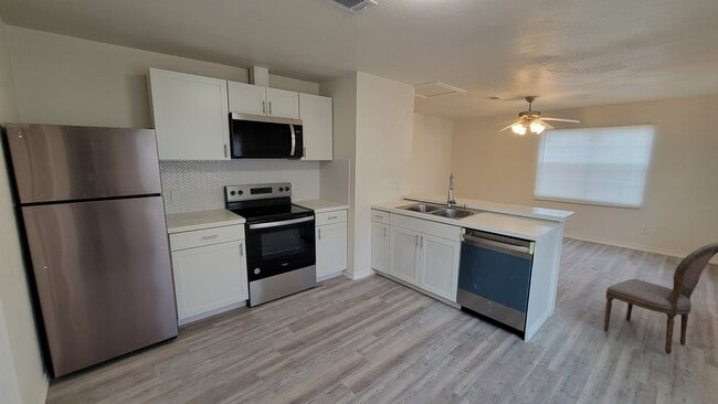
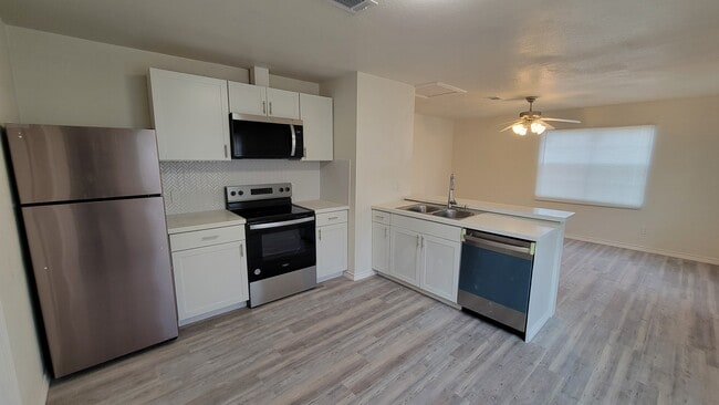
- dining chair (652, 286)
